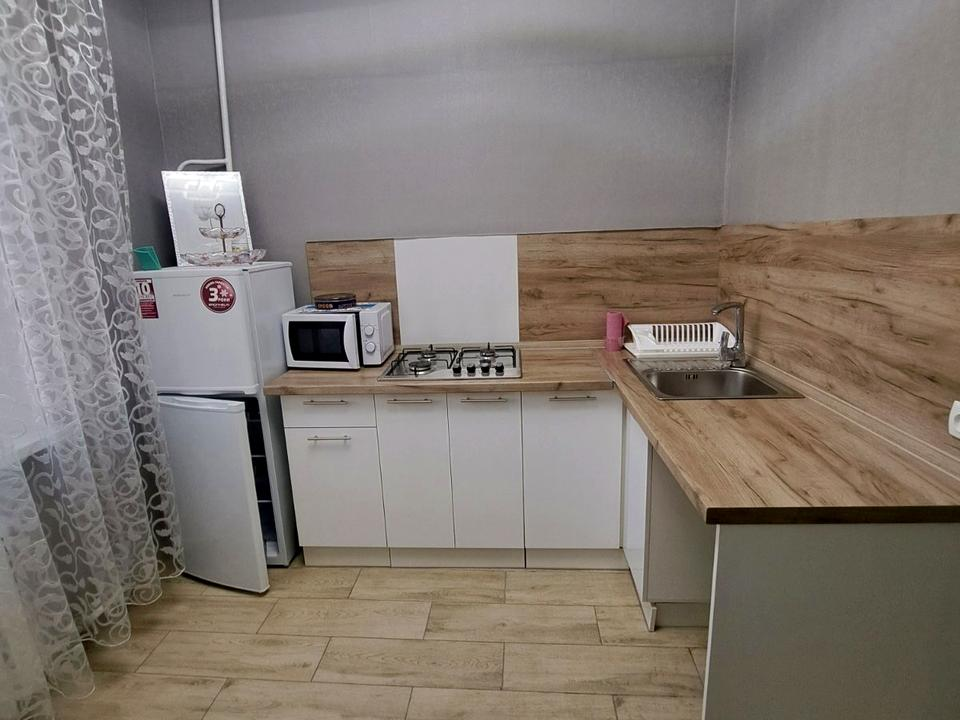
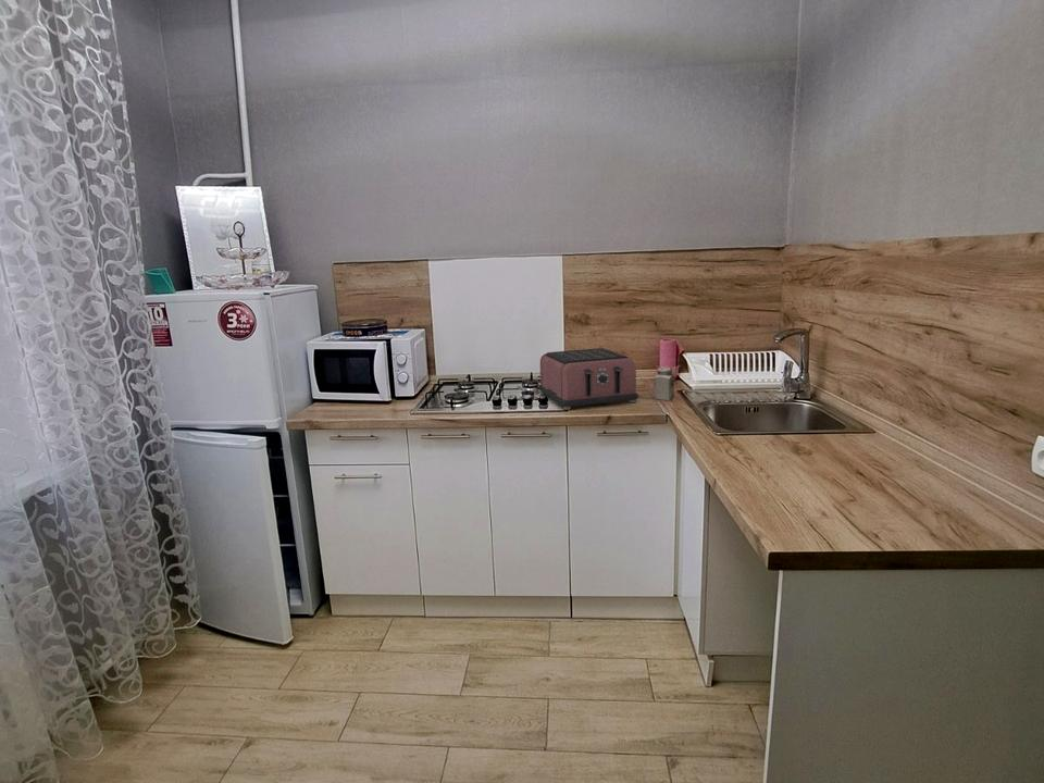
+ toaster (587, 376)
+ salt shaker (663, 383)
